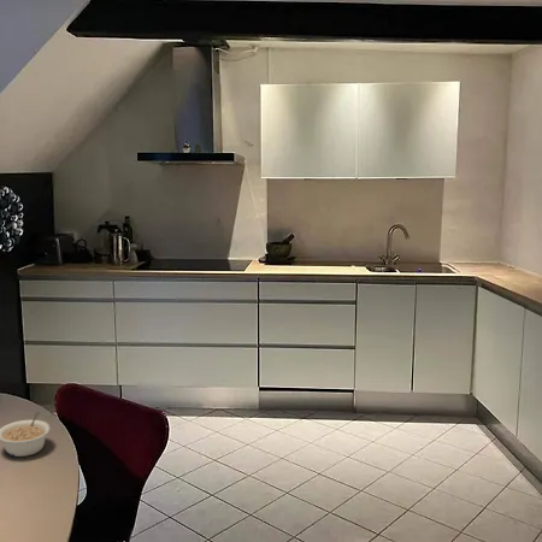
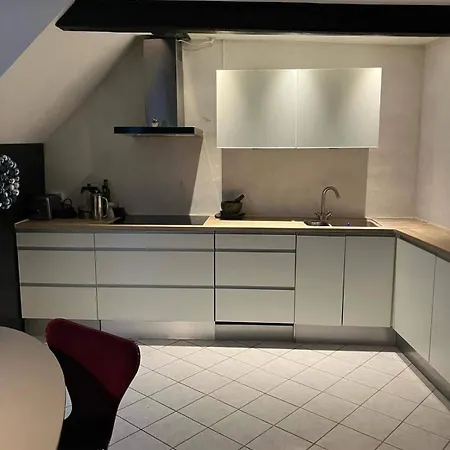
- legume (23, 436)
